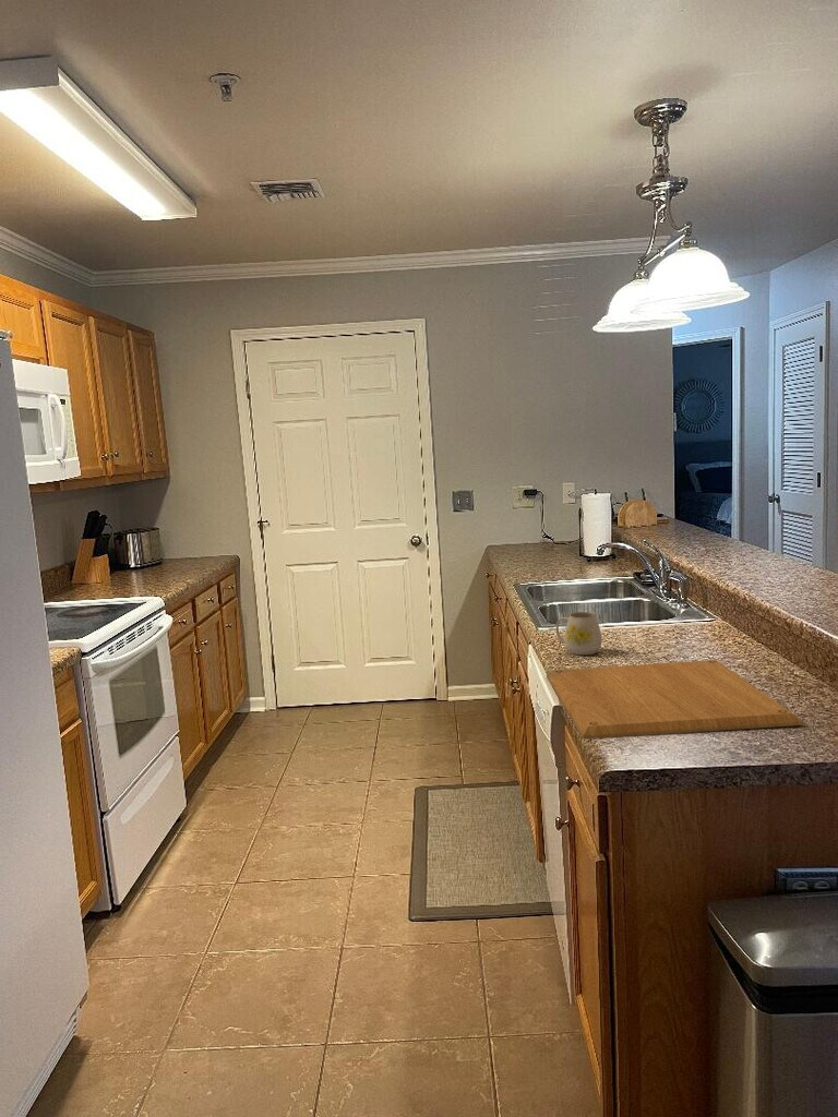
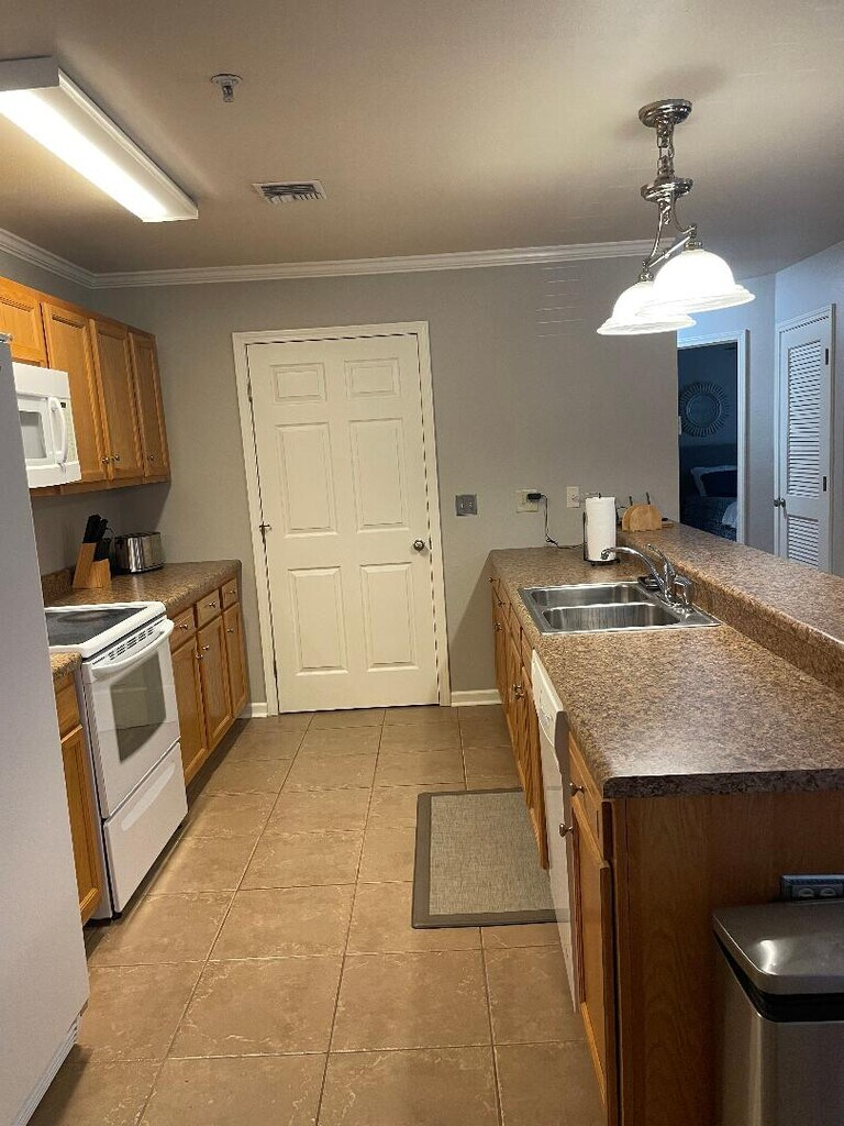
- mug (577, 633)
- chopping board (659, 693)
